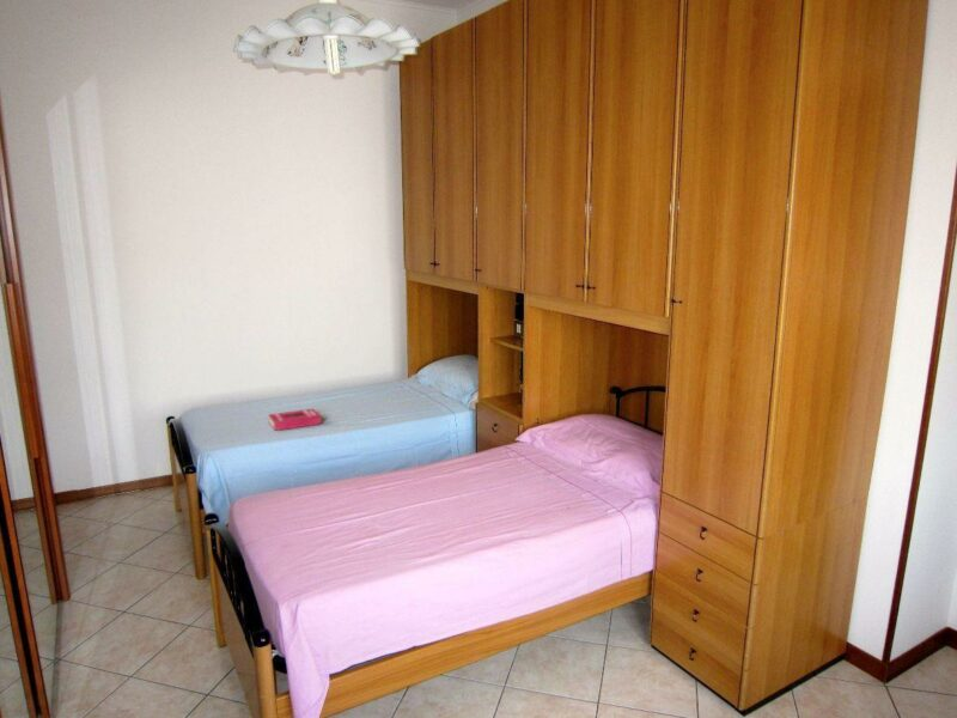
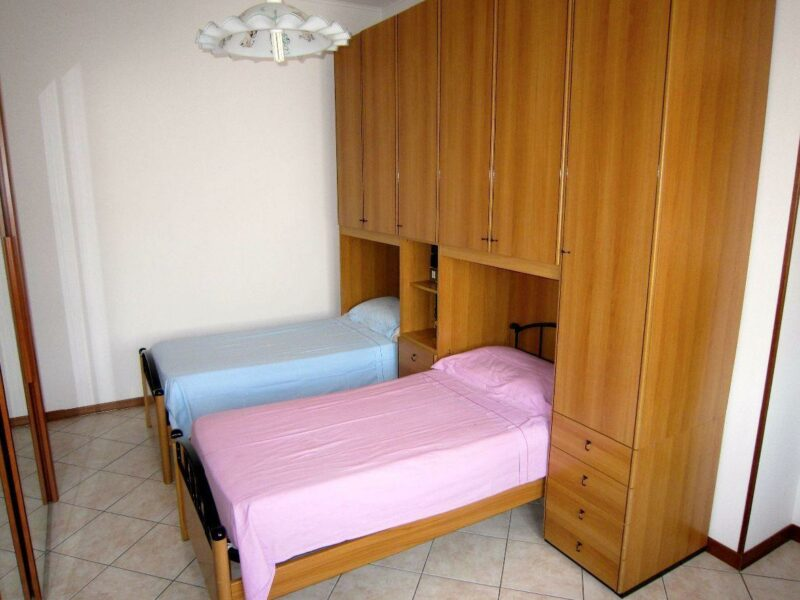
- book (294, 419)
